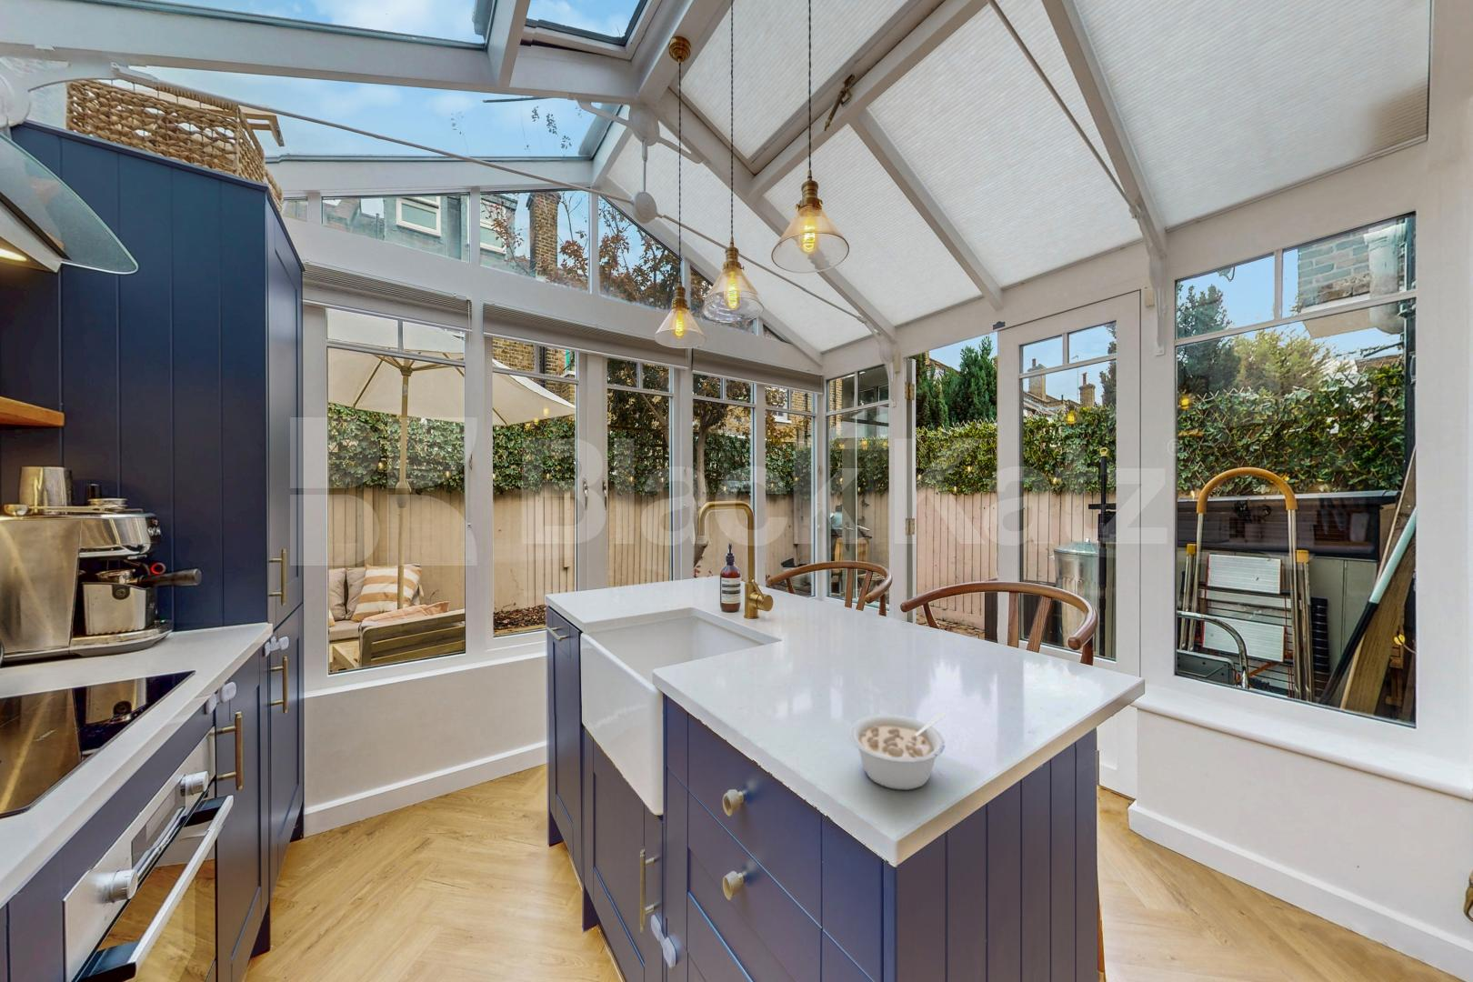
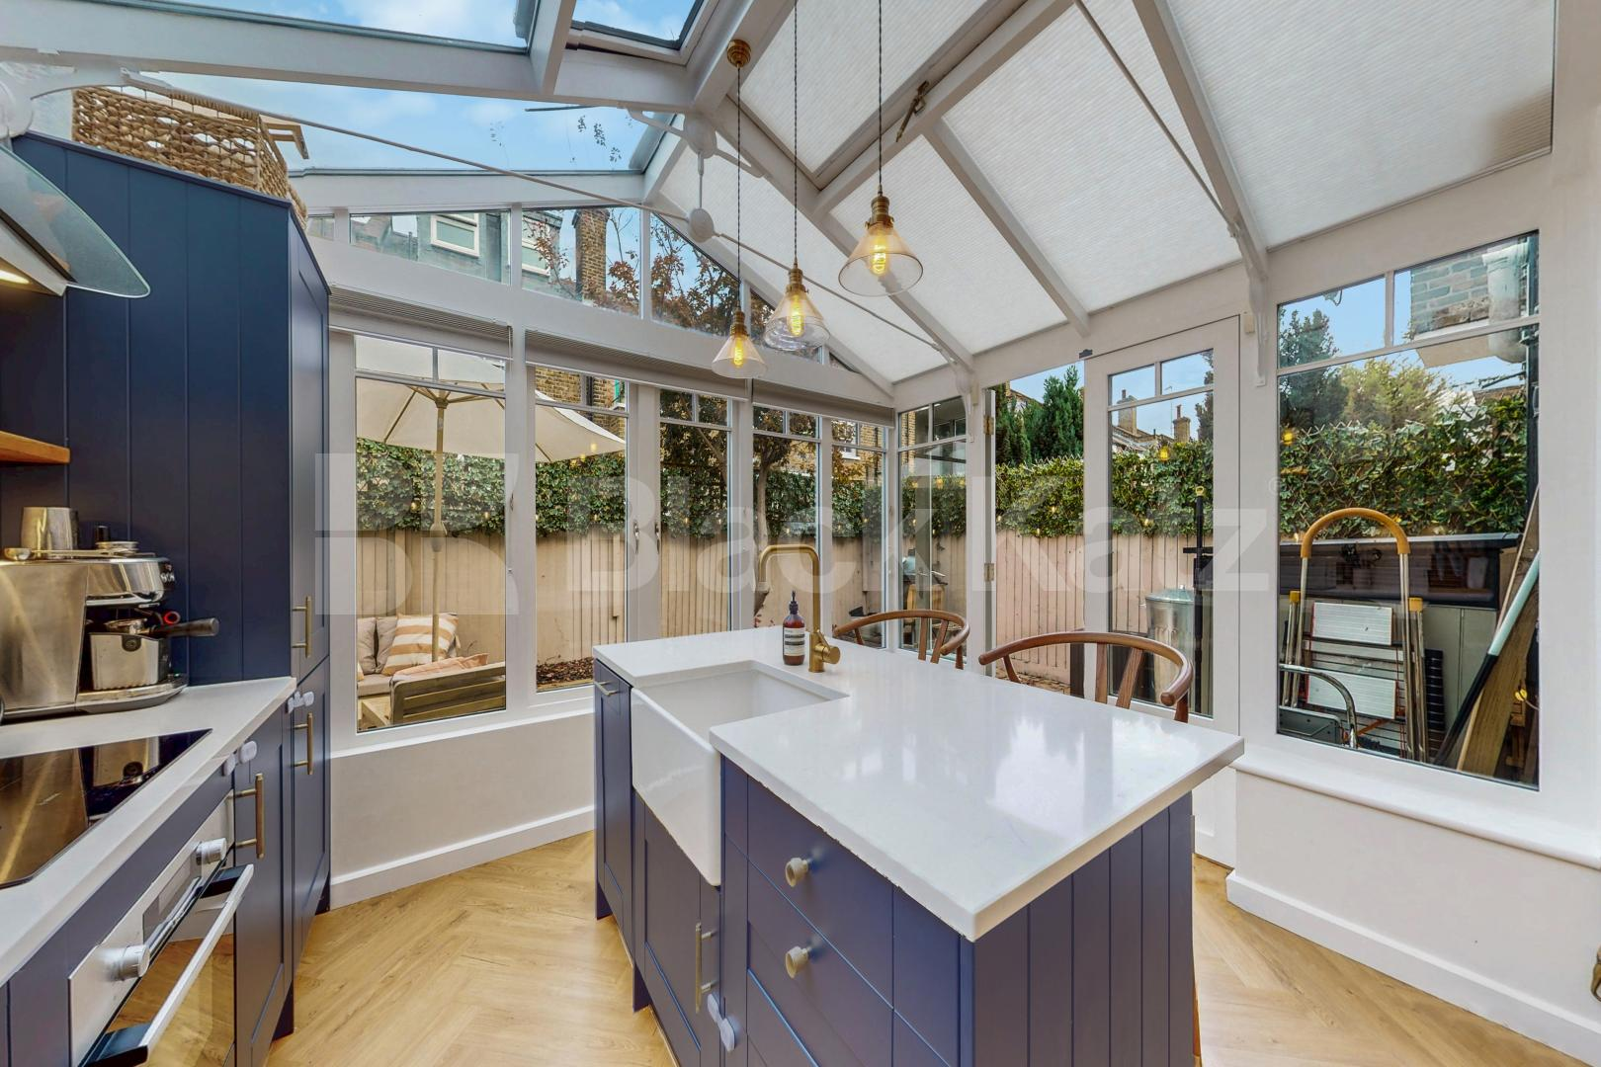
- legume (897, 747)
